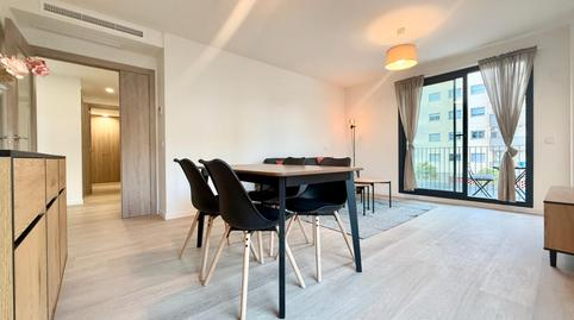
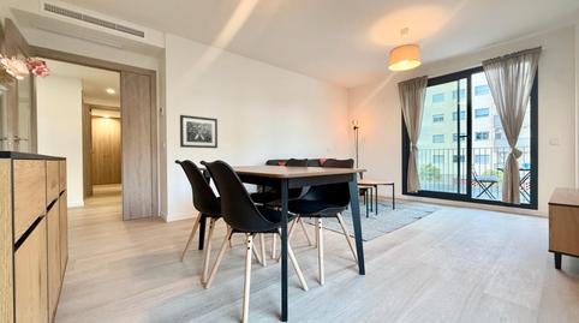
+ wall art (199, 132)
